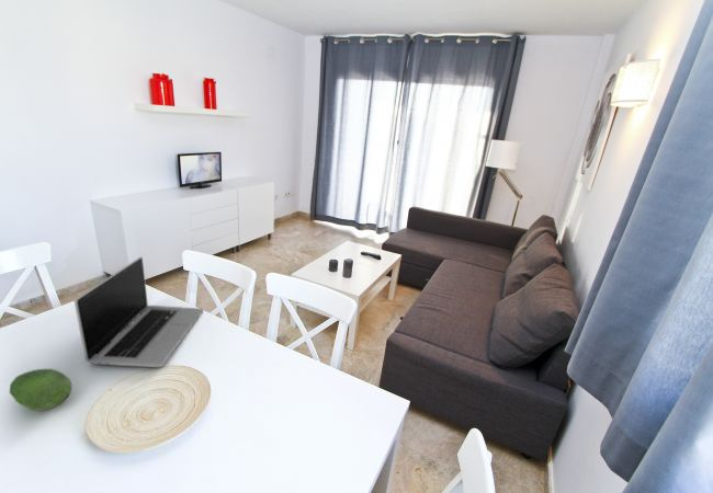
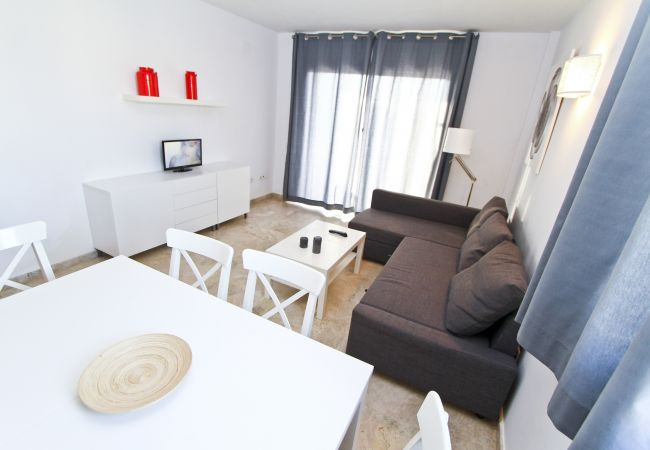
- fruit (39, 387)
- laptop (149, 307)
